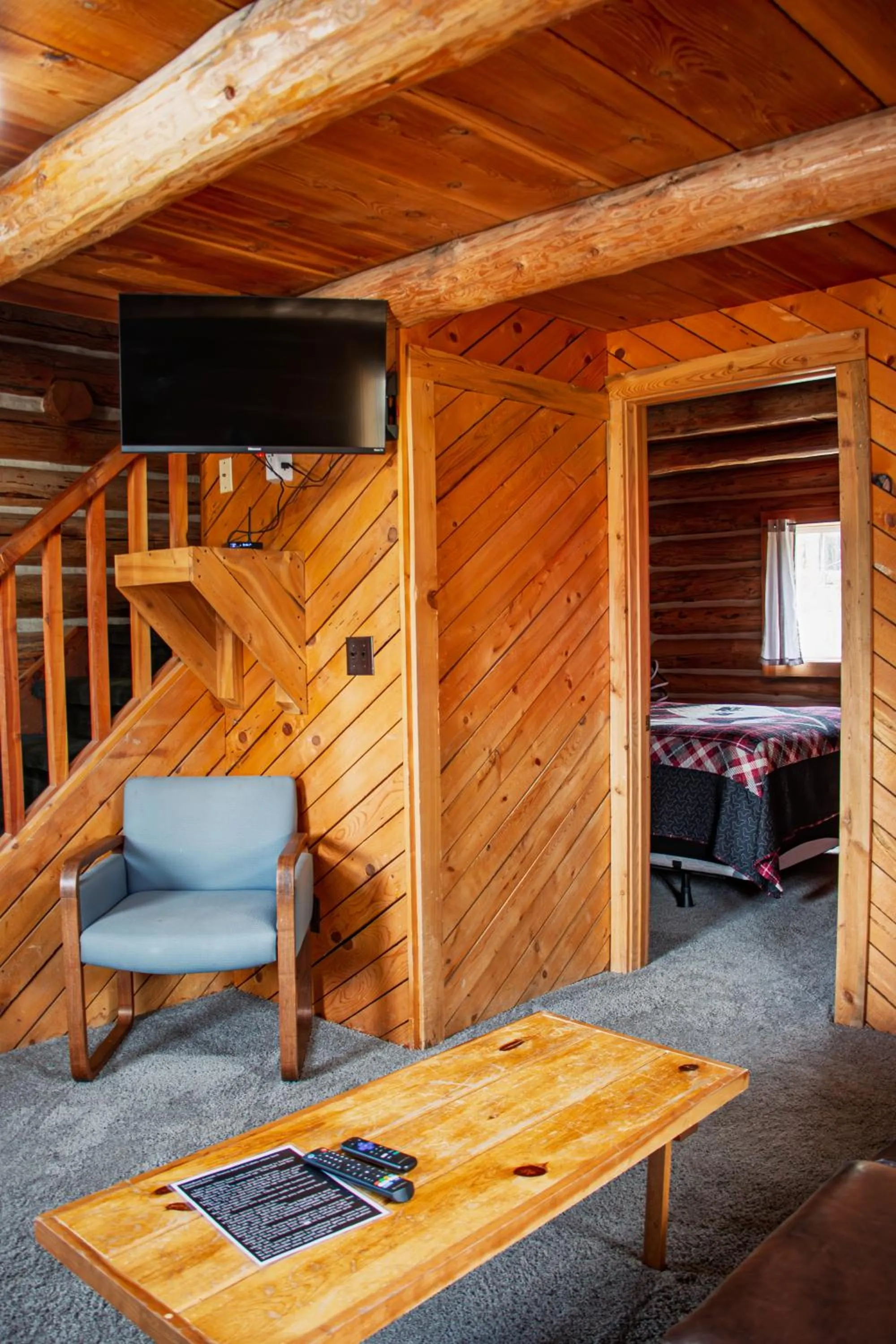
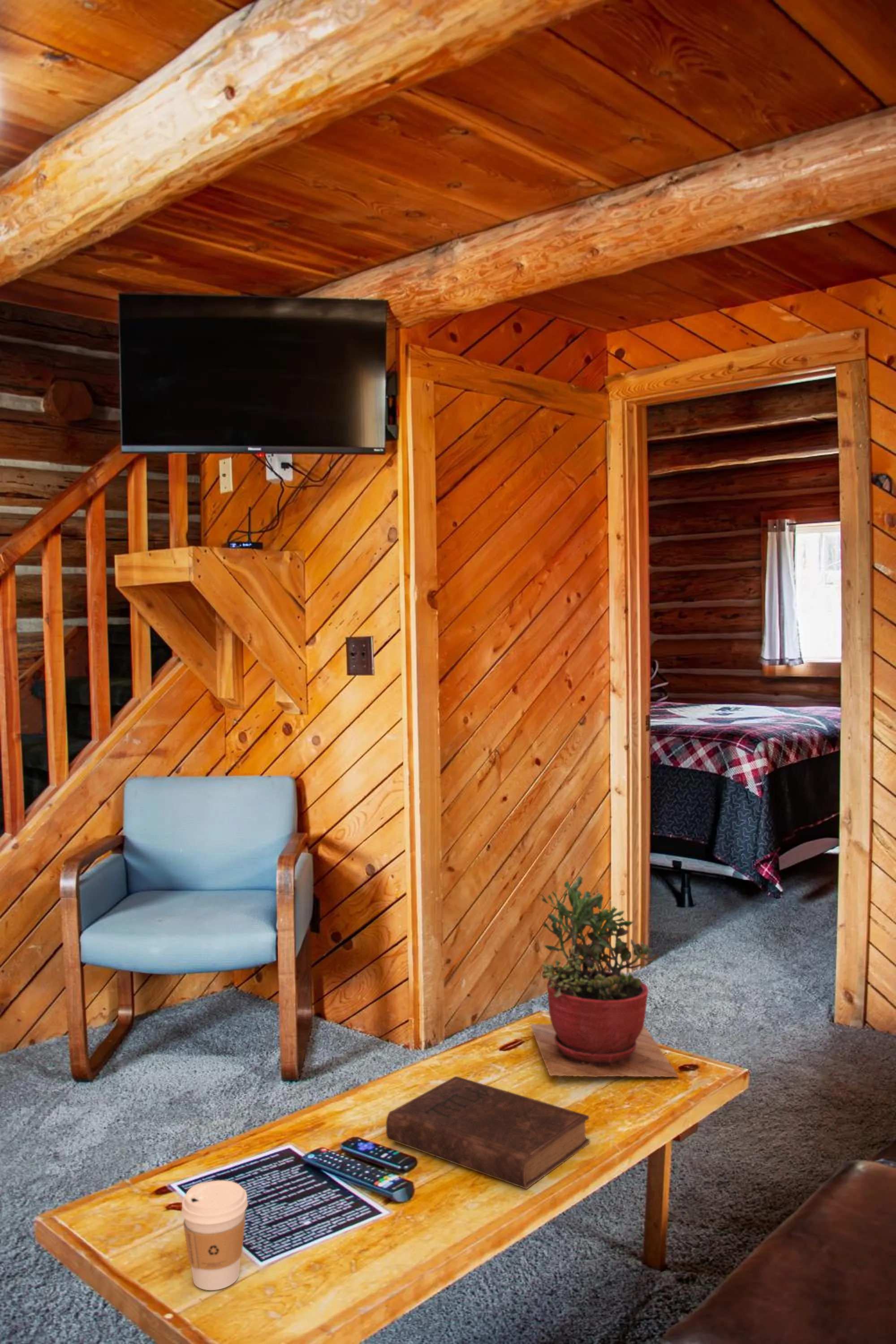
+ succulent plant (599, 968)
+ coffee cup (215, 1234)
+ book (487, 1128)
